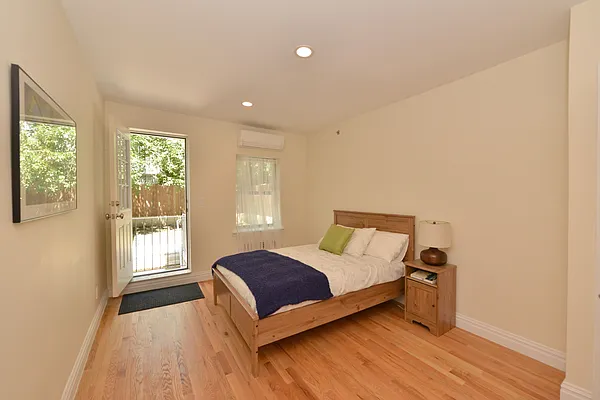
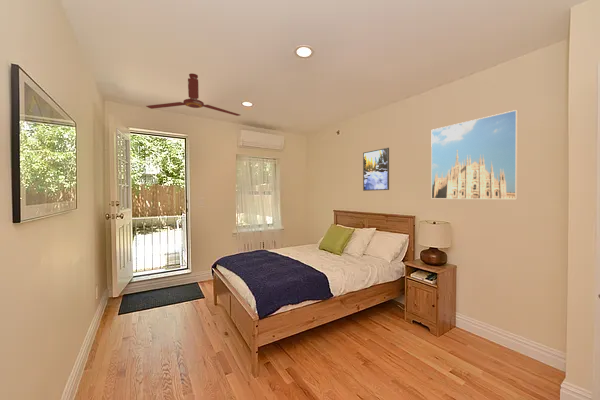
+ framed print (375, 170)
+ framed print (469, 160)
+ ceiling fan (195, 87)
